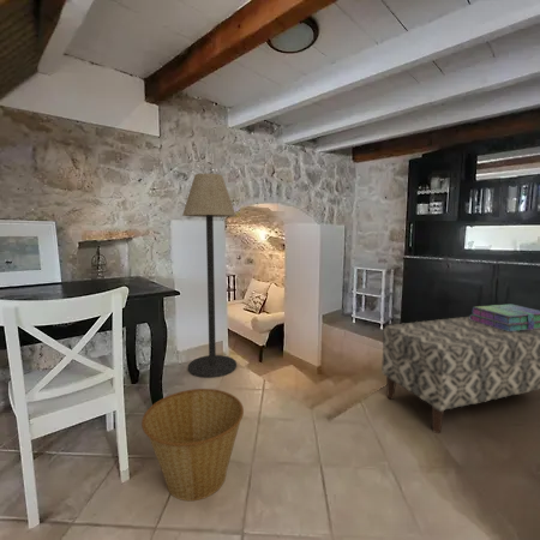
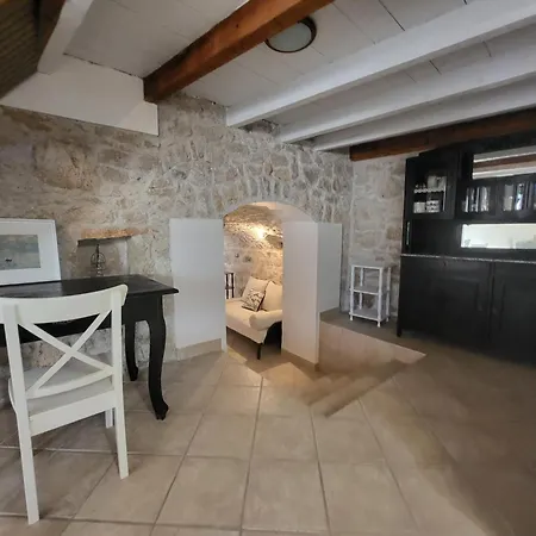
- bench (470, 365)
- basket (194, 444)
- stack of books (509, 316)
- floor lamp (210, 275)
